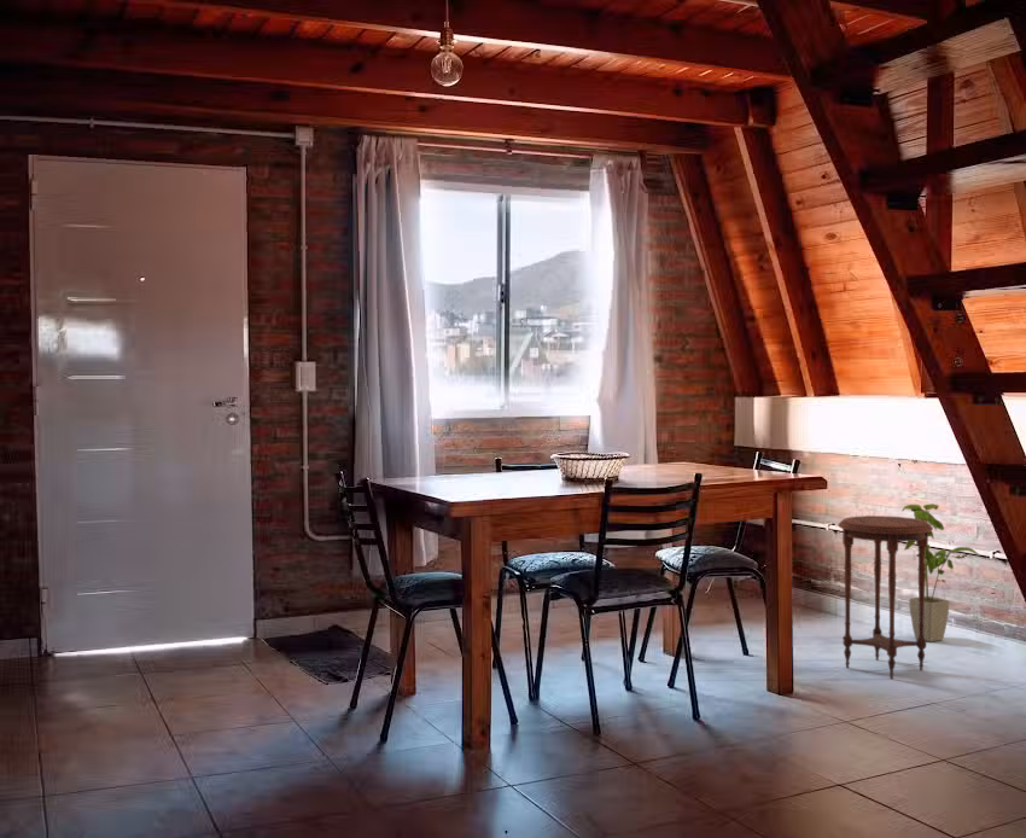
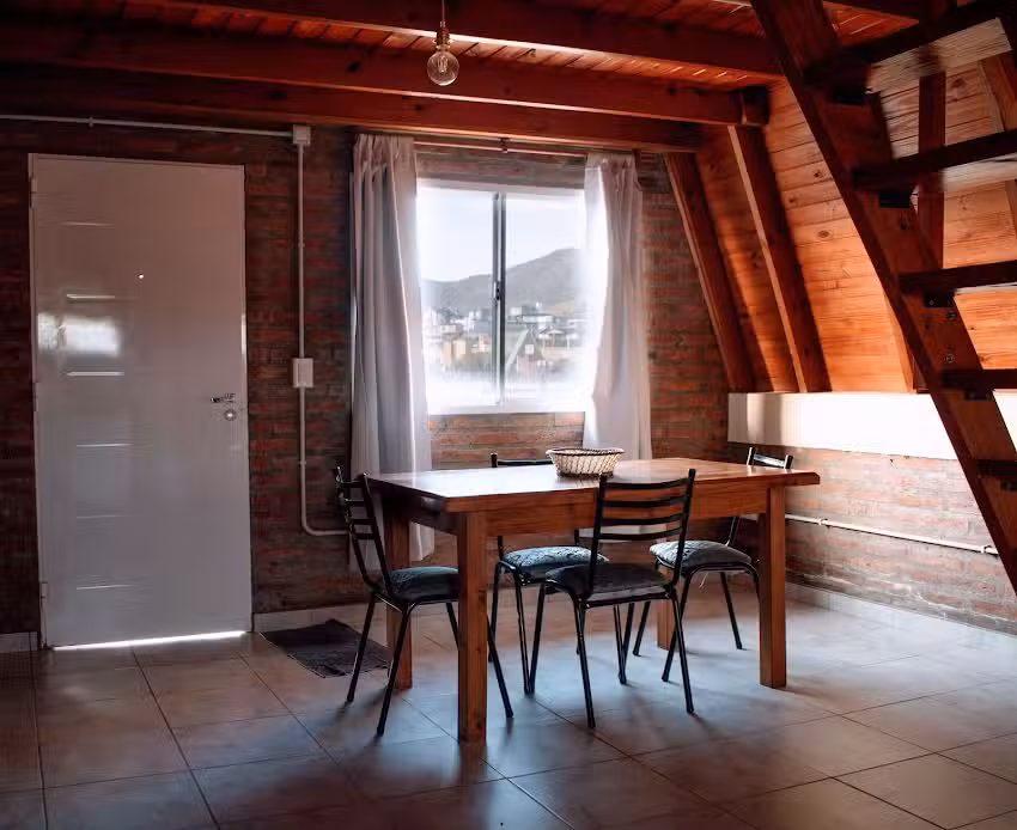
- house plant (932, 571)
- side table (888, 594)
